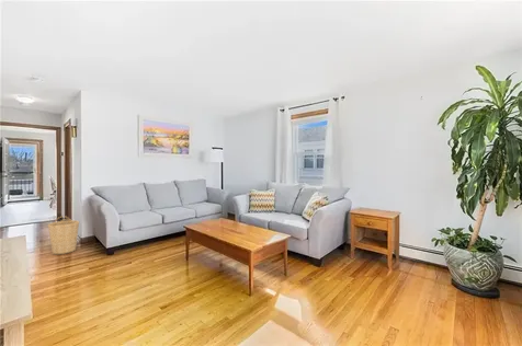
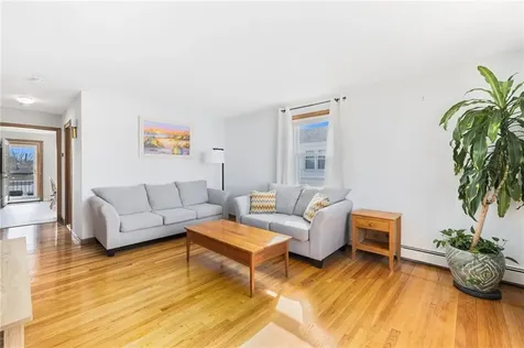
- basket (64, 234)
